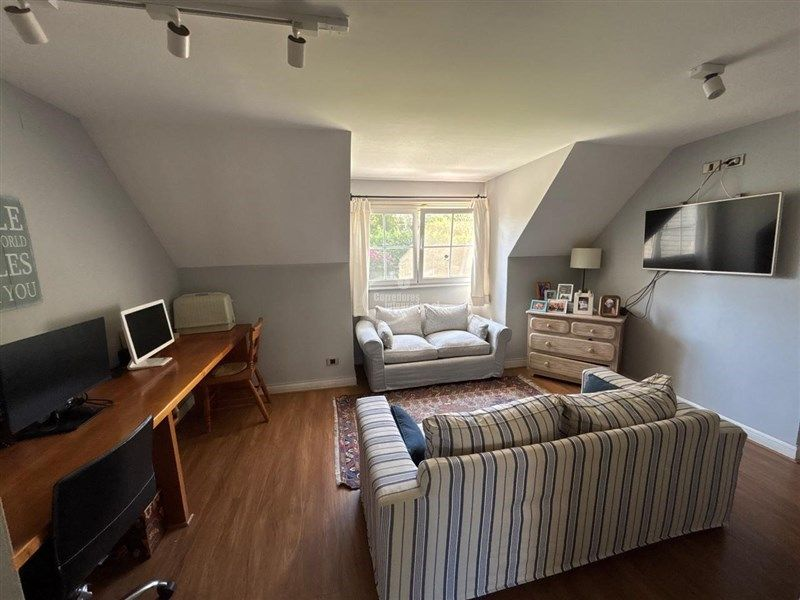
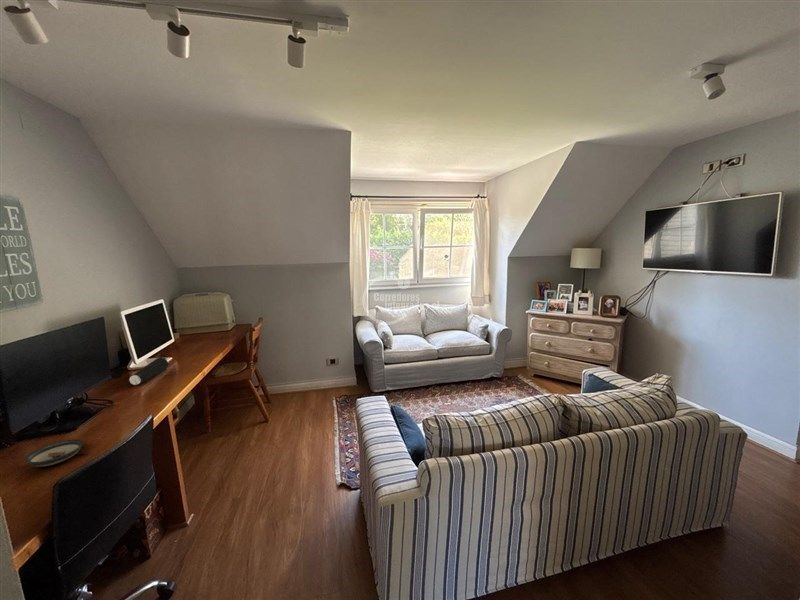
+ saucer (55, 454)
+ speaker (148, 370)
